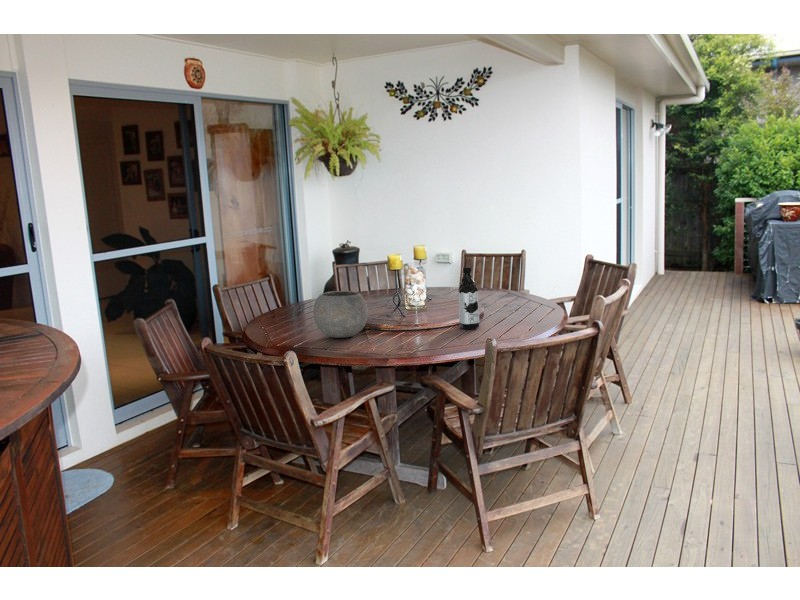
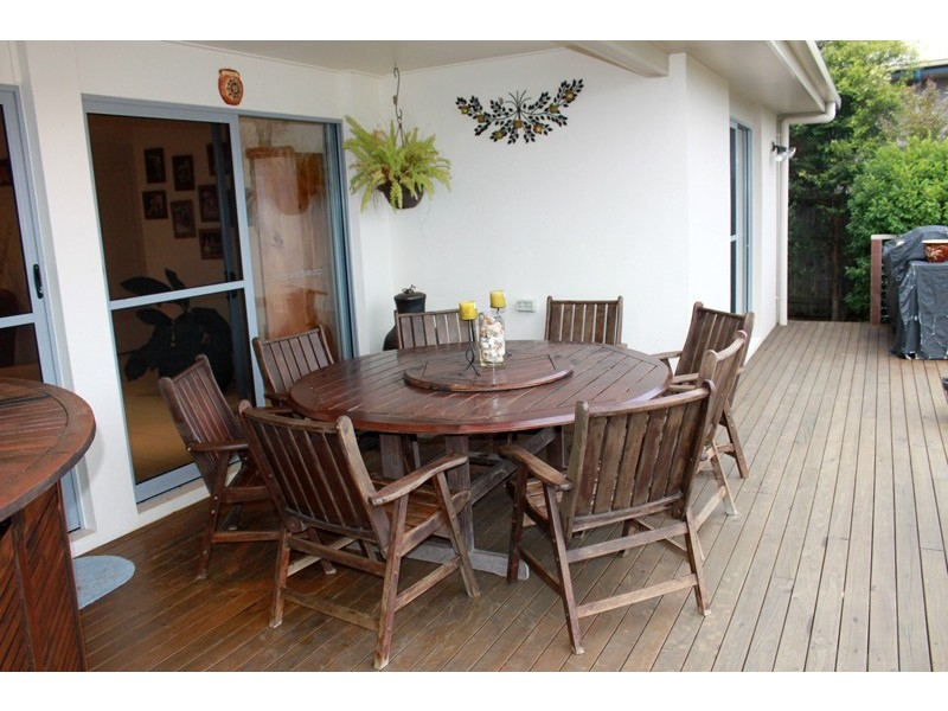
- bowl (340, 315)
- water bottle (468, 297)
